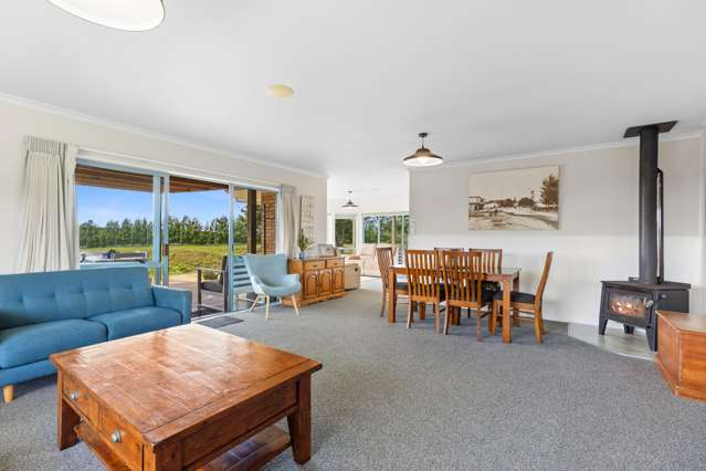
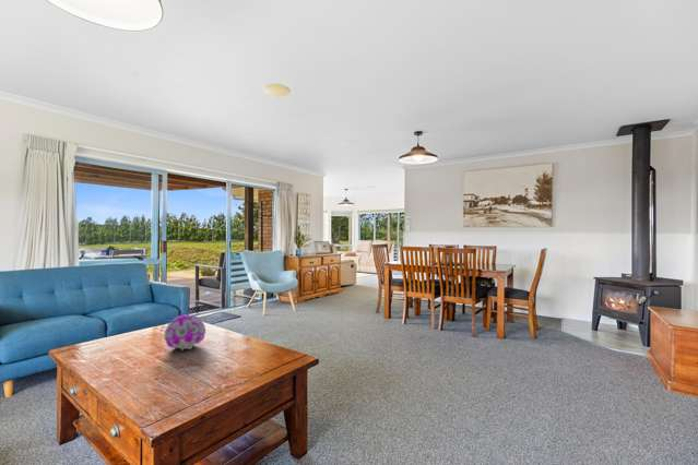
+ decorative ball (185, 331)
